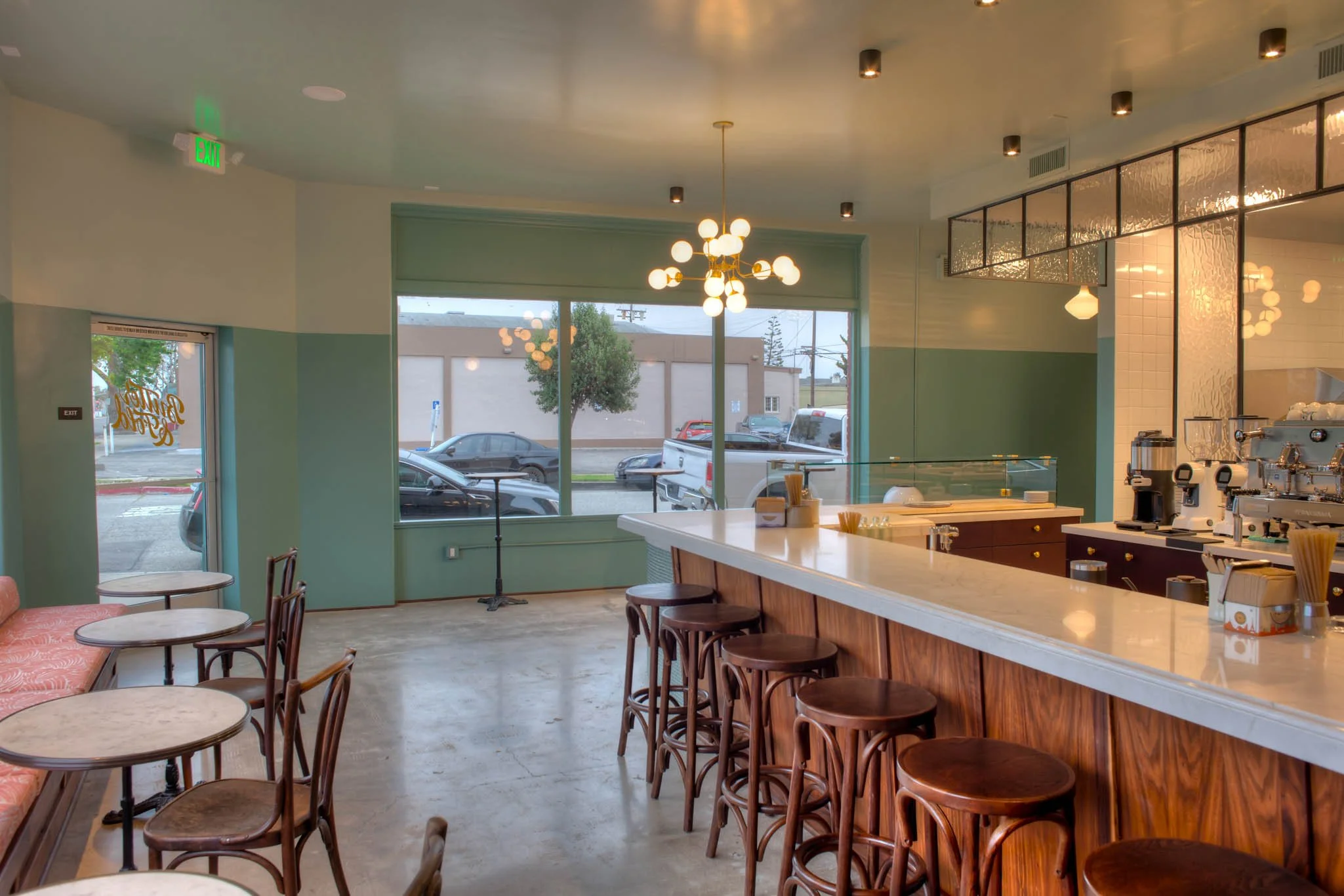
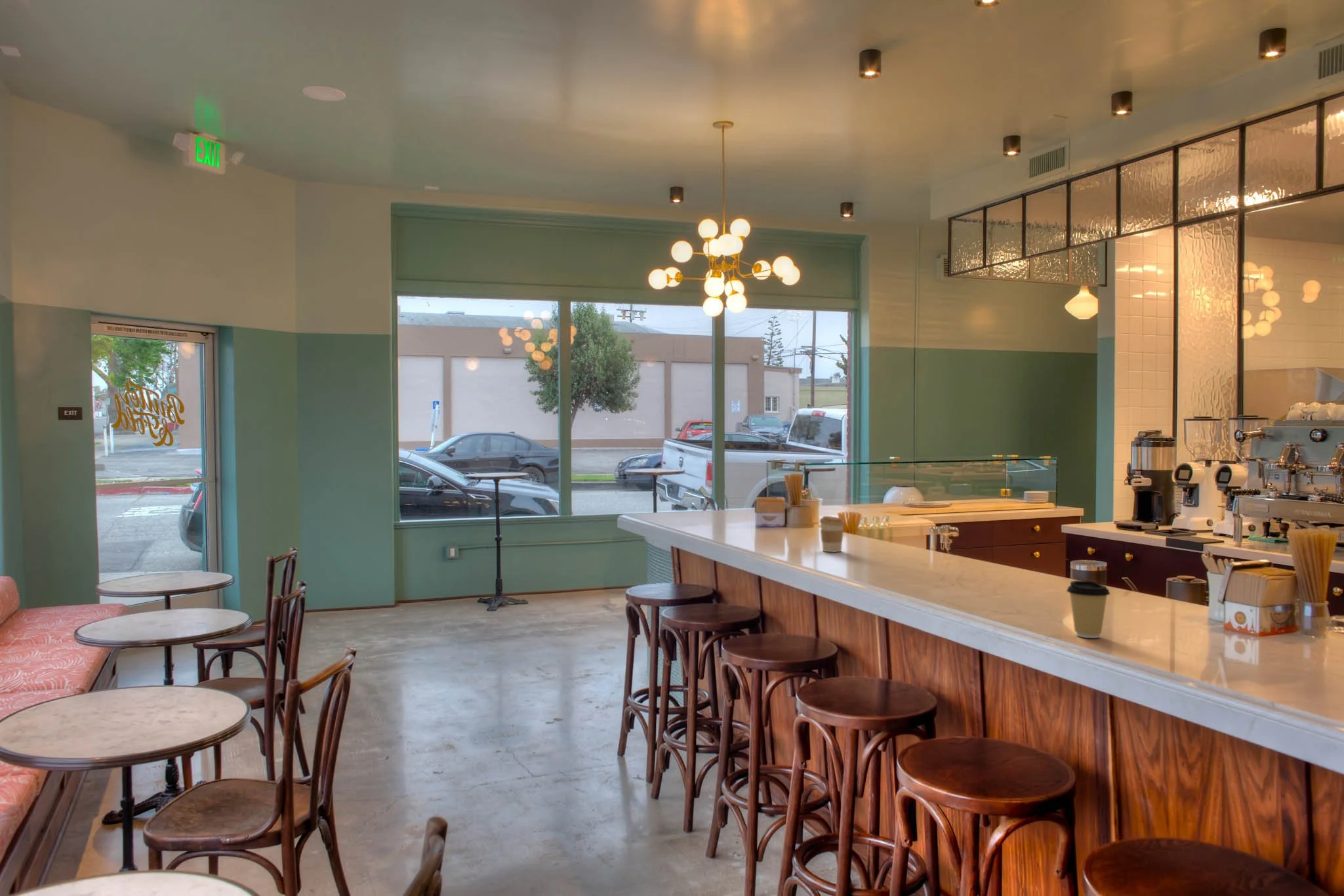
+ coffee cup (1088, 609)
+ coffee cup (832, 533)
